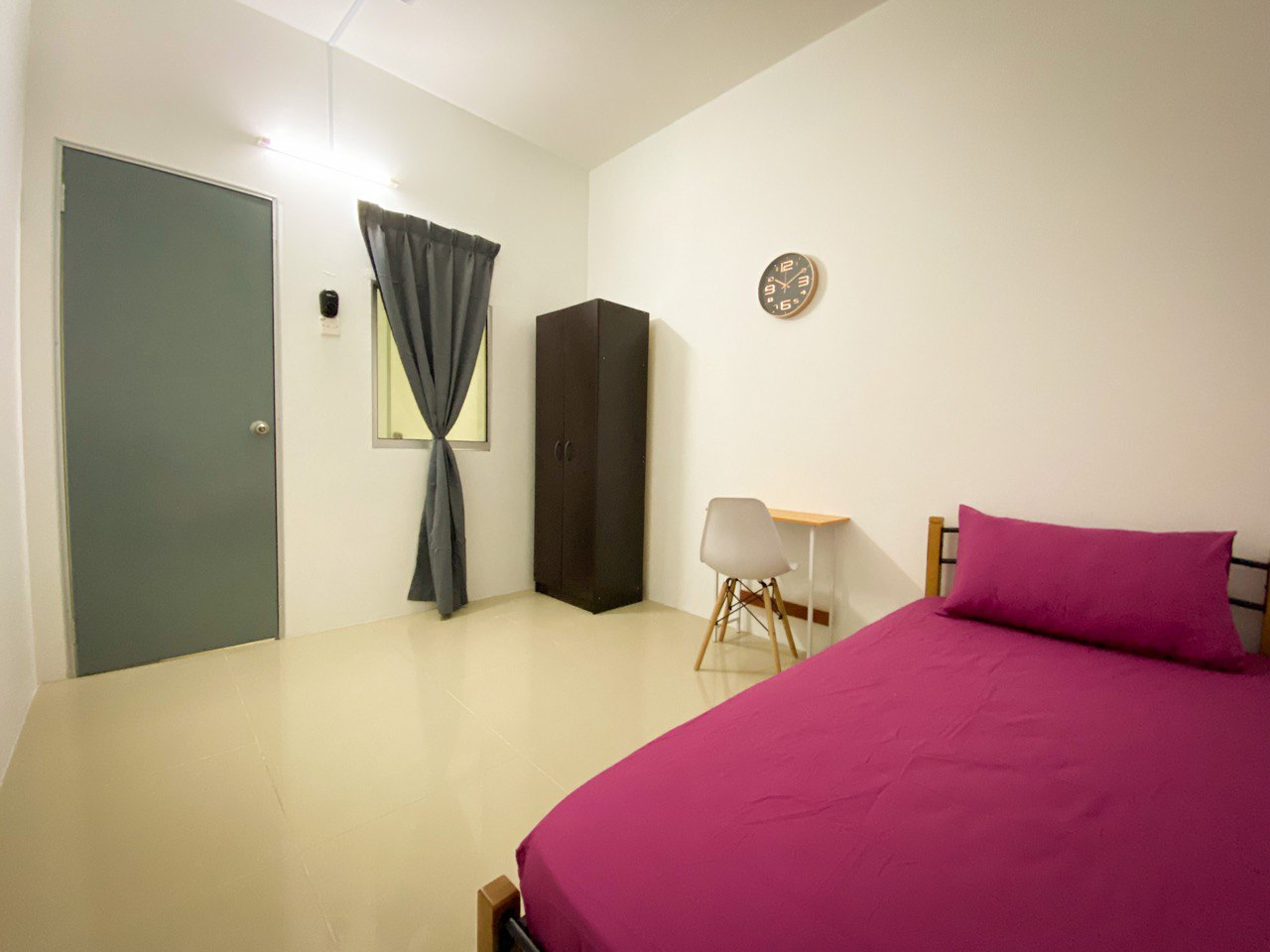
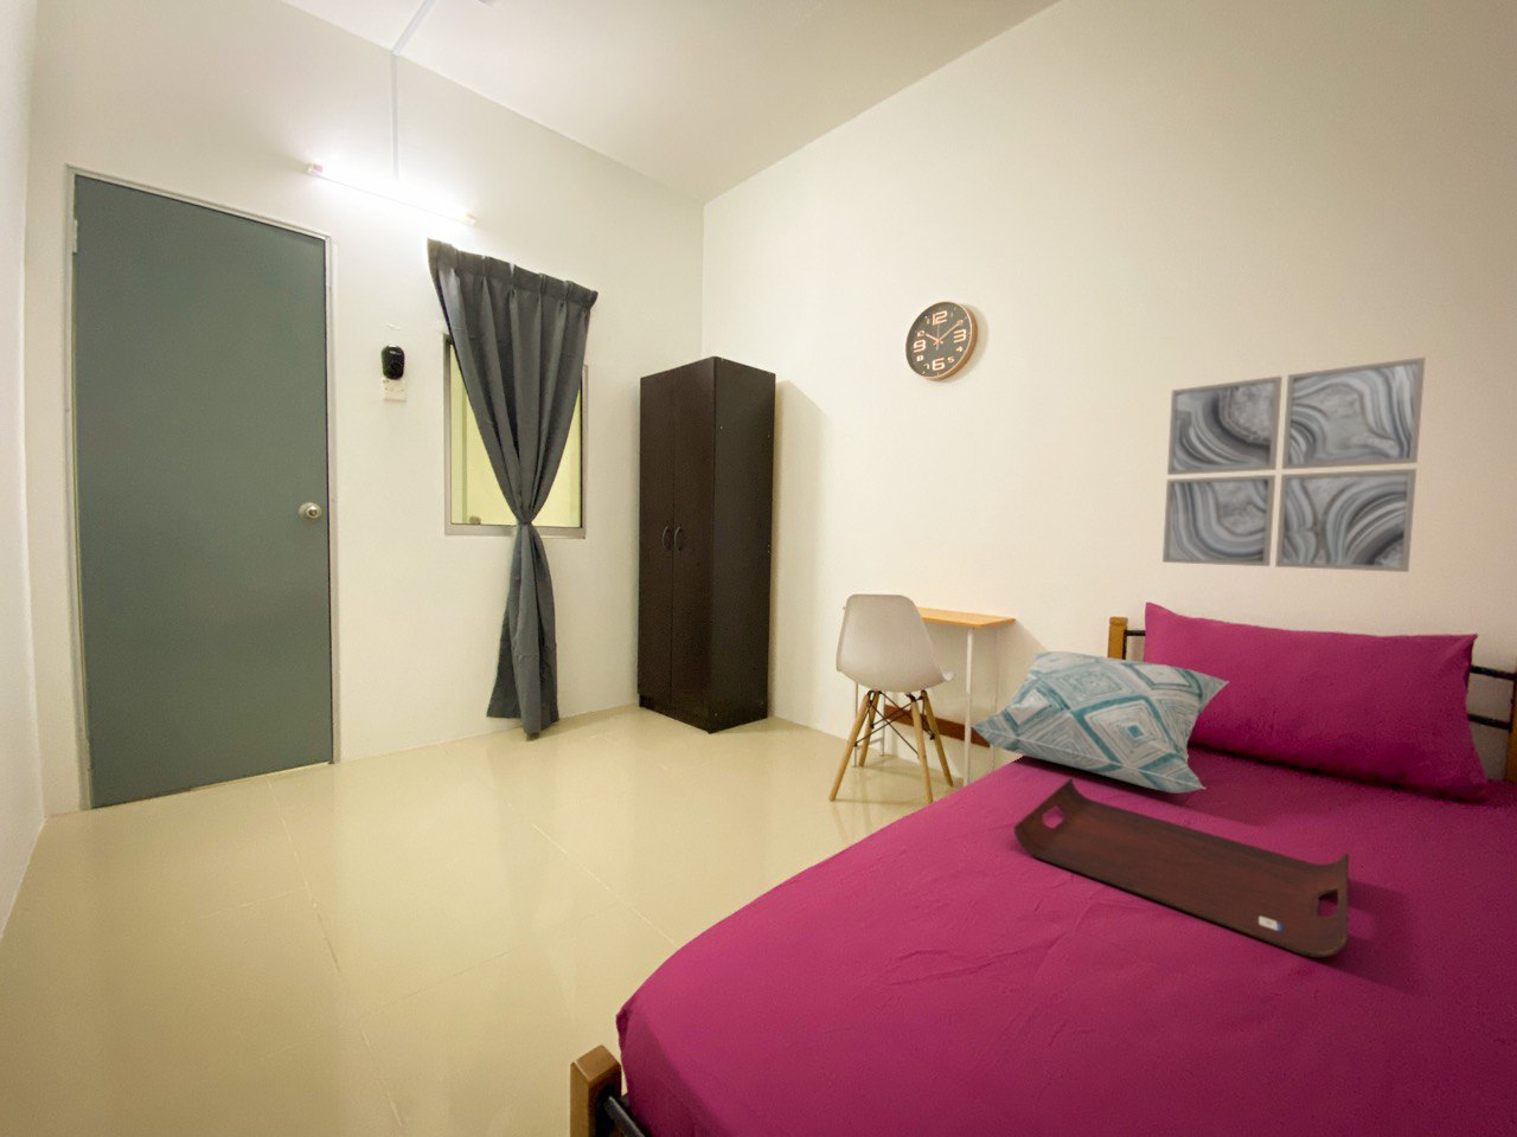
+ serving tray (1173, 850)
+ wall art (1276, 469)
+ decorative pillow (1100, 711)
